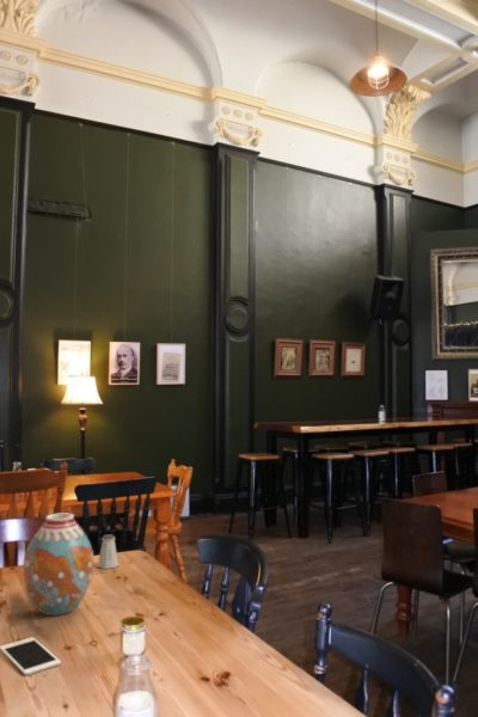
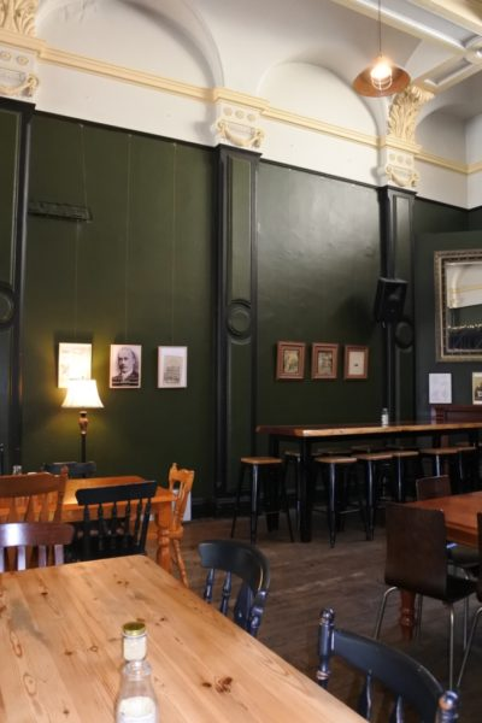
- vase (59, 562)
- saltshaker (108, 550)
- cell phone (29, 655)
